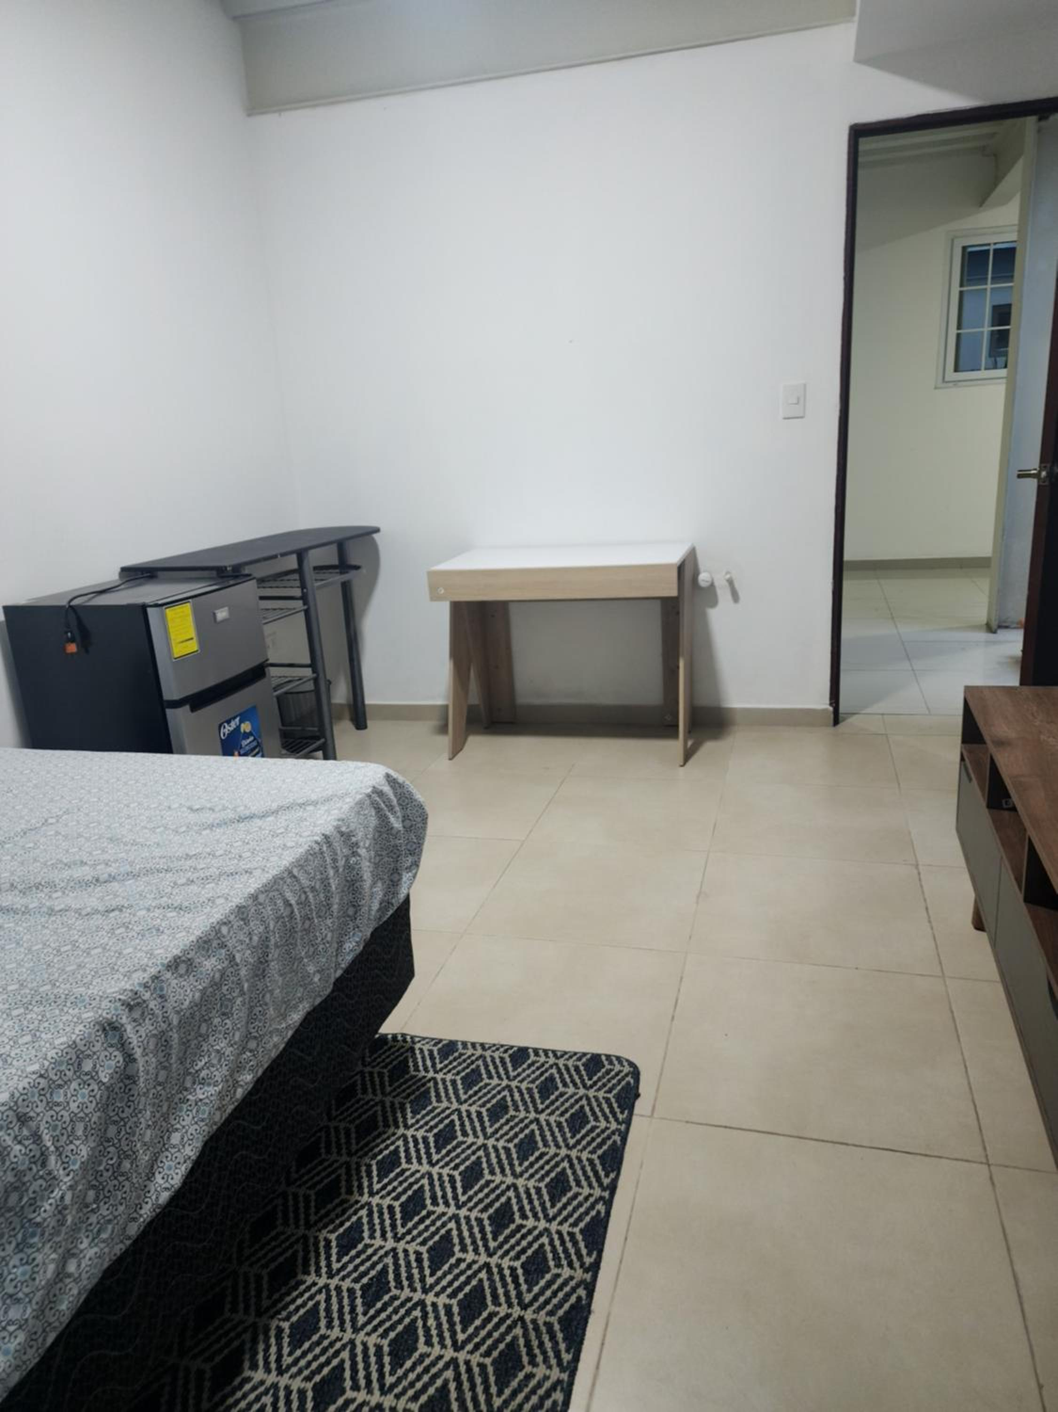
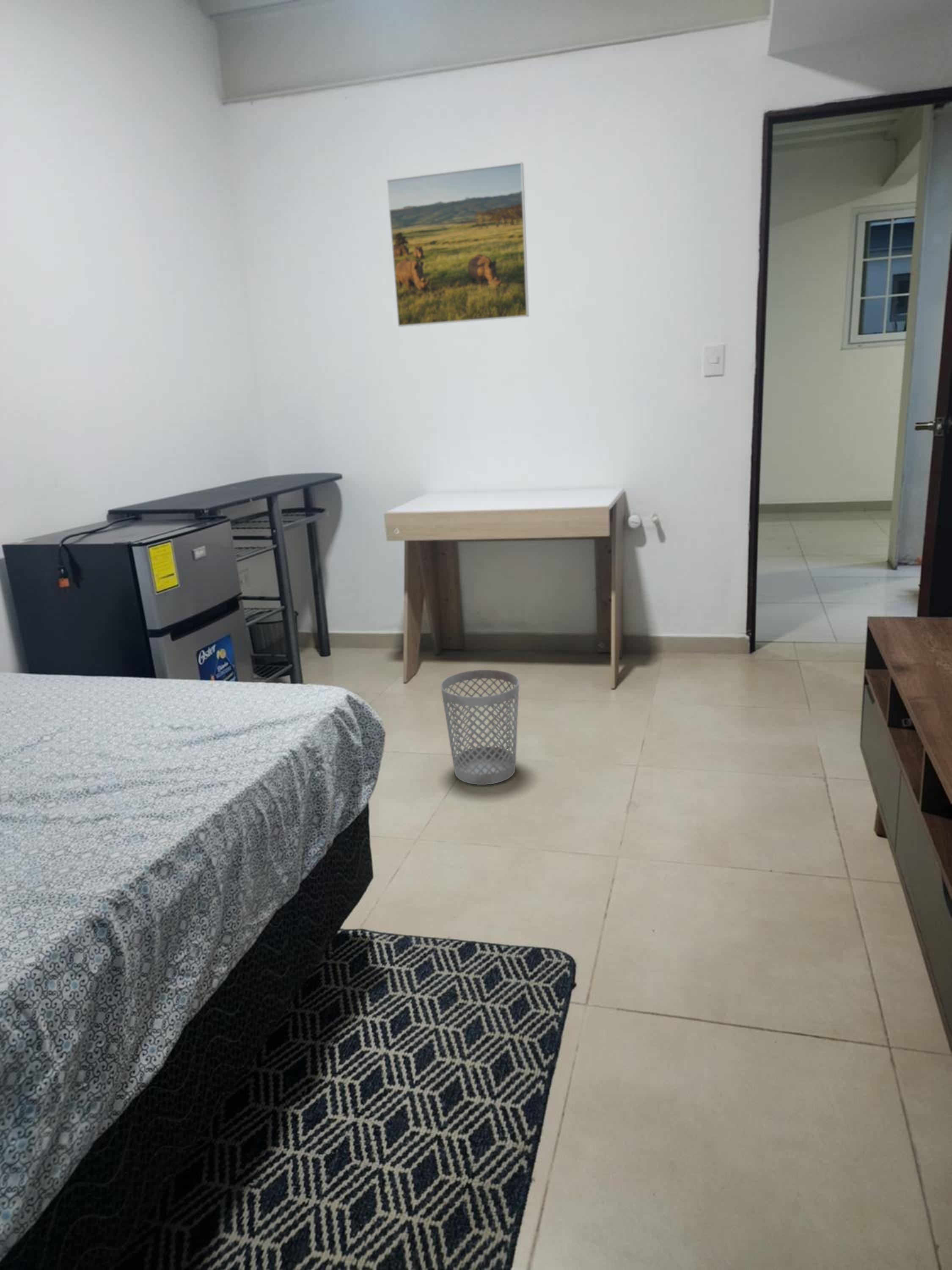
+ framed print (458, 248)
+ wastebasket (482, 729)
